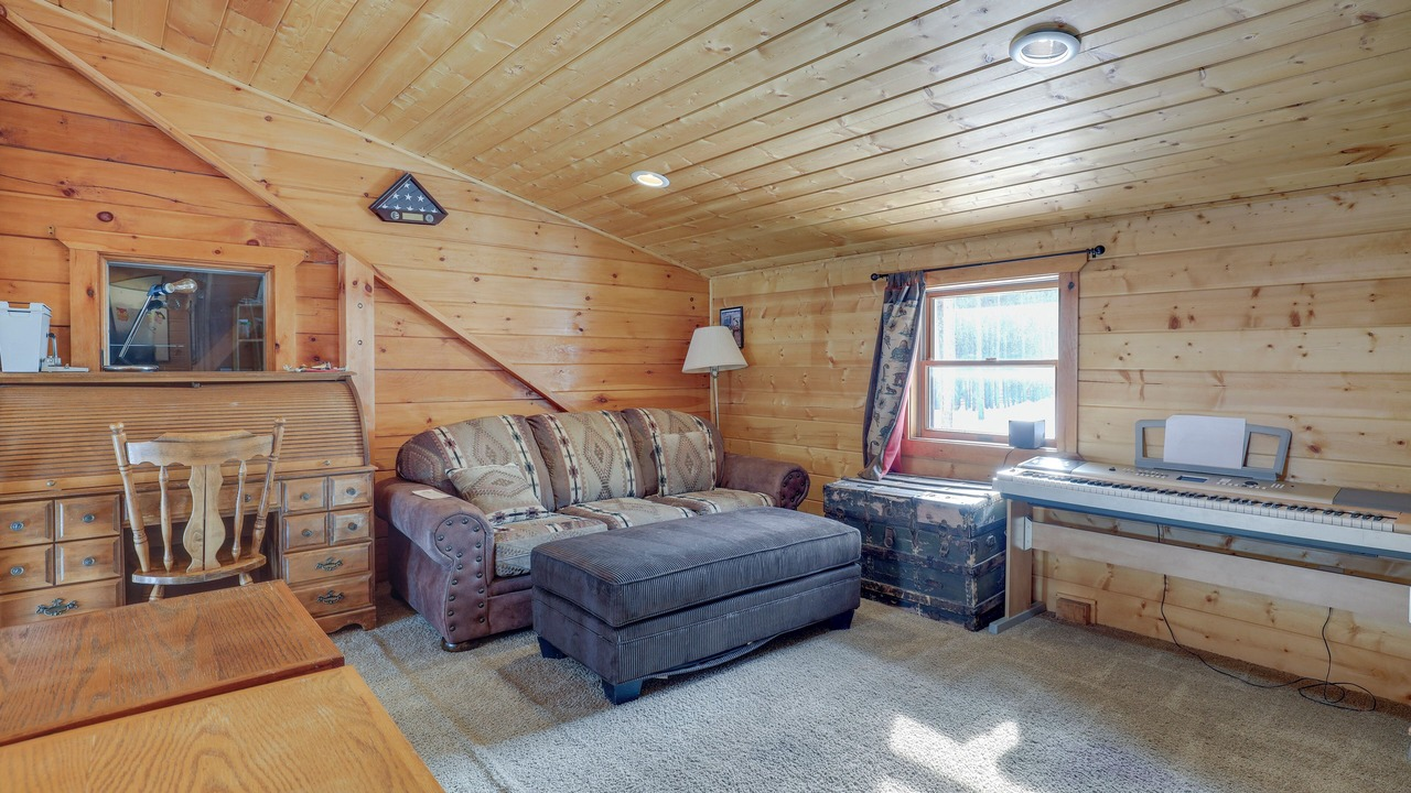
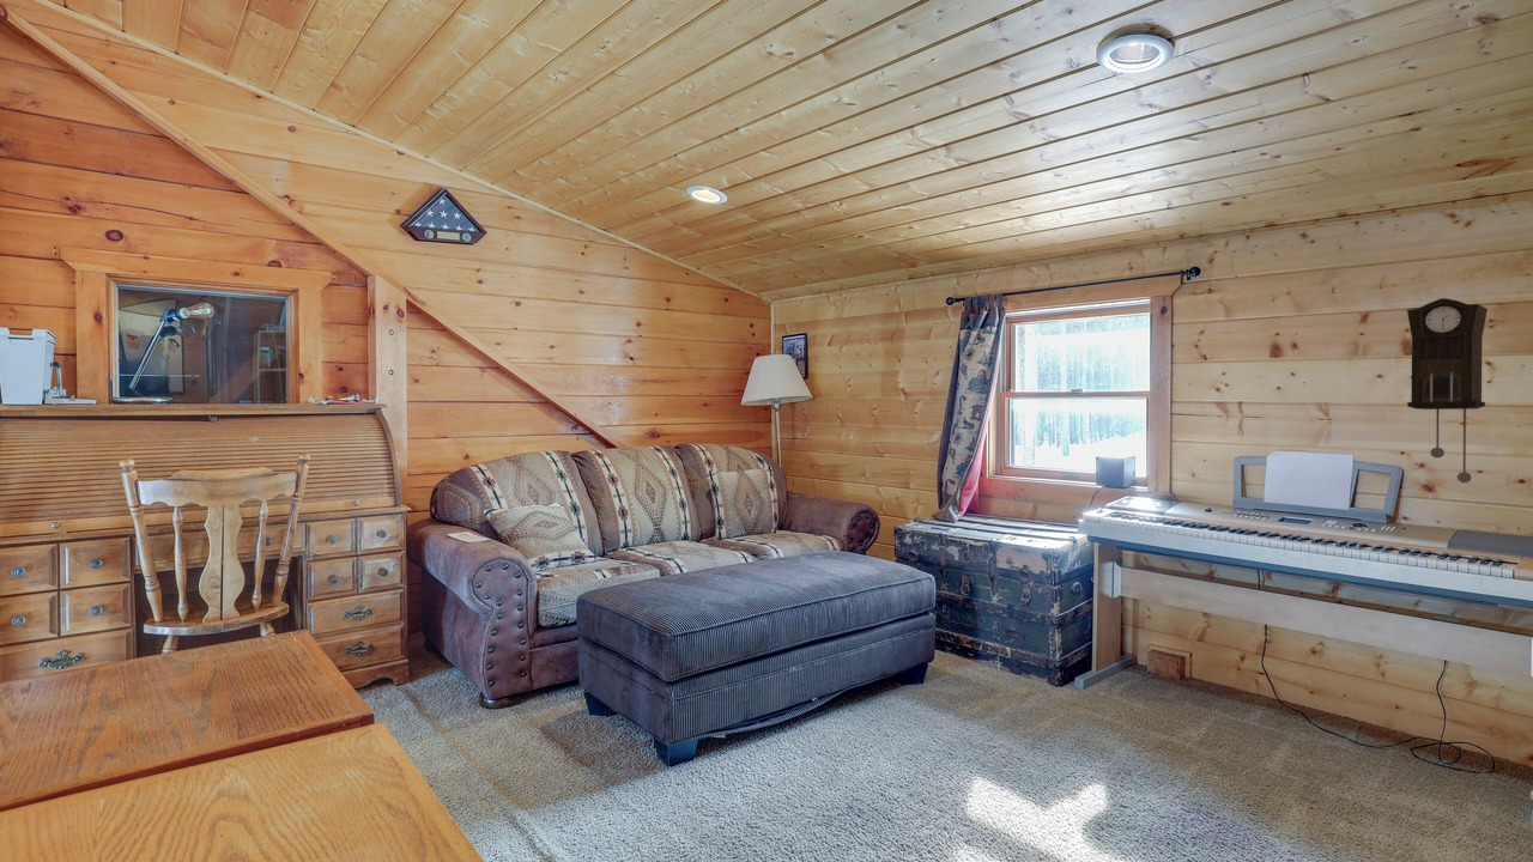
+ pendulum clock (1446, 391)
